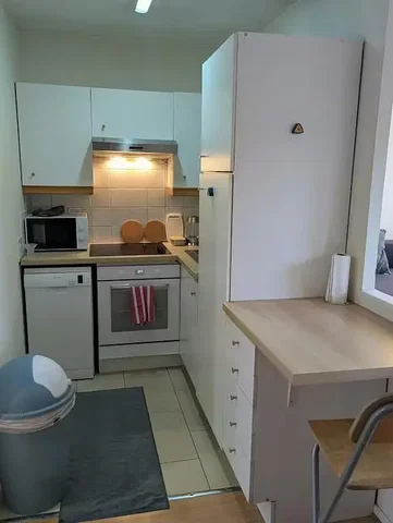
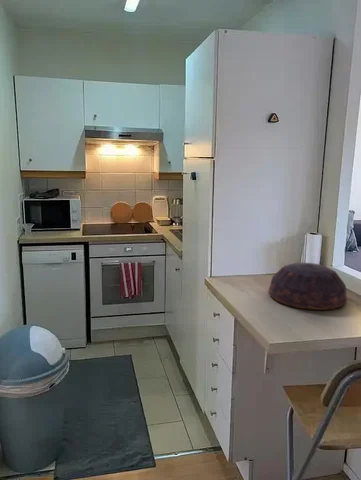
+ bowl (307, 280)
